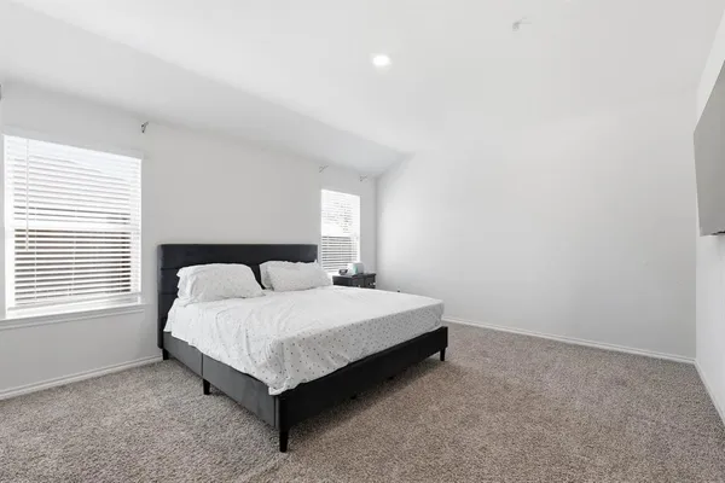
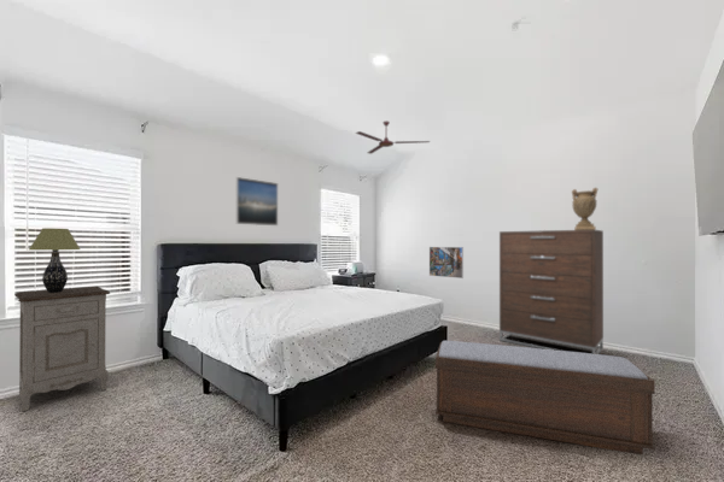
+ table lamp (54, 259)
+ ceiling fan (386, 134)
+ dresser (548, 287)
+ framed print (445, 261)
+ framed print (257, 202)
+ bench (530, 388)
+ nightstand (64, 342)
+ decorative urn (584, 208)
